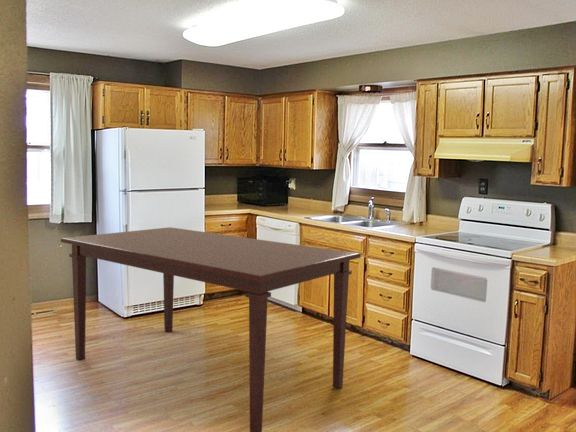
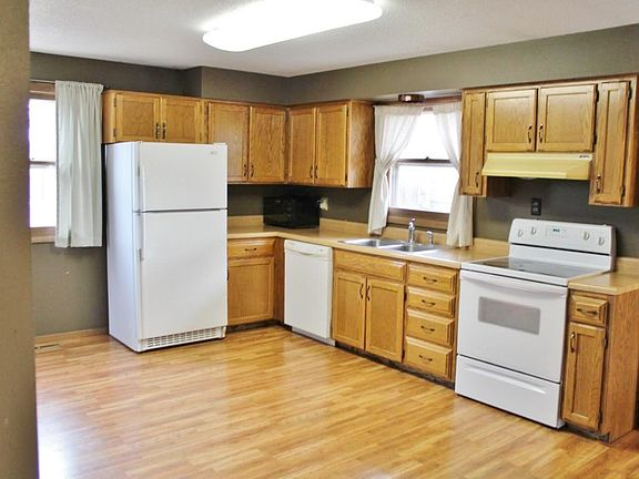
- dining table (210, 283)
